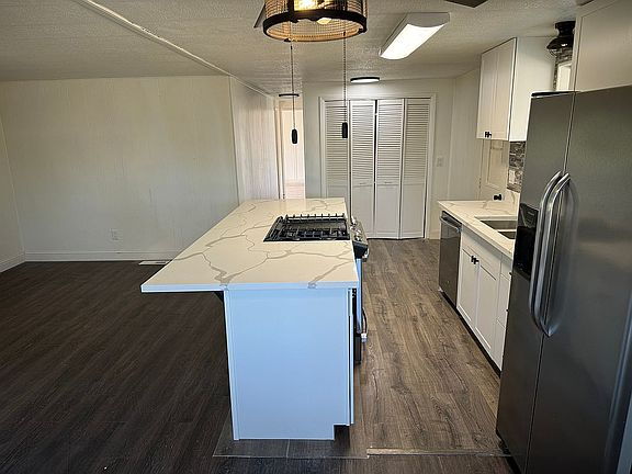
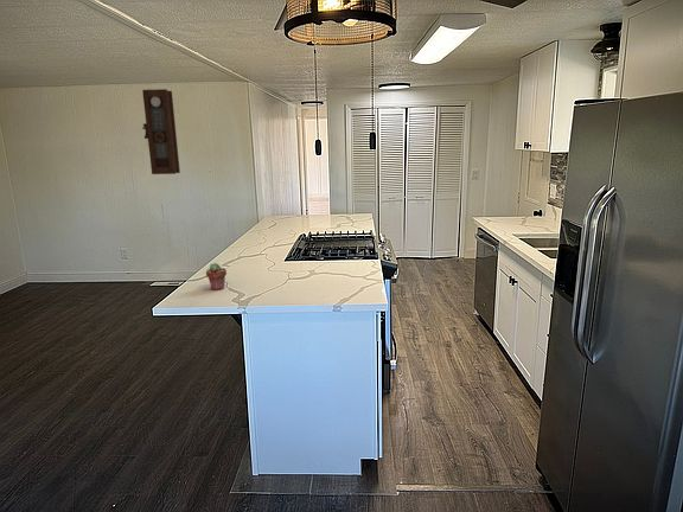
+ potted succulent (216, 275)
+ pendulum clock (158, 133)
